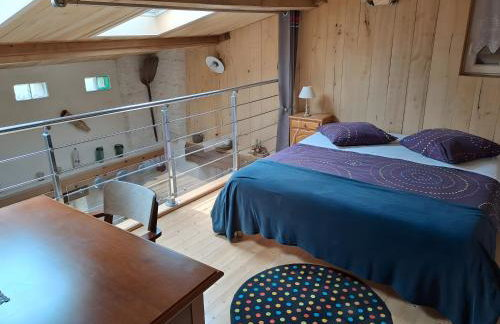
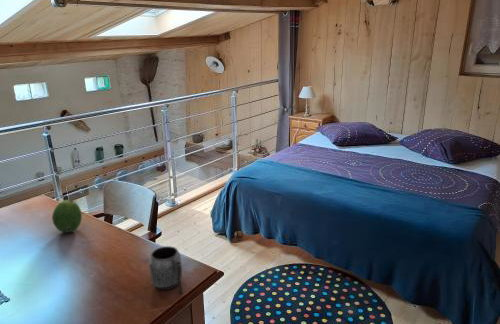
+ fruit (66, 215)
+ mug (170, 270)
